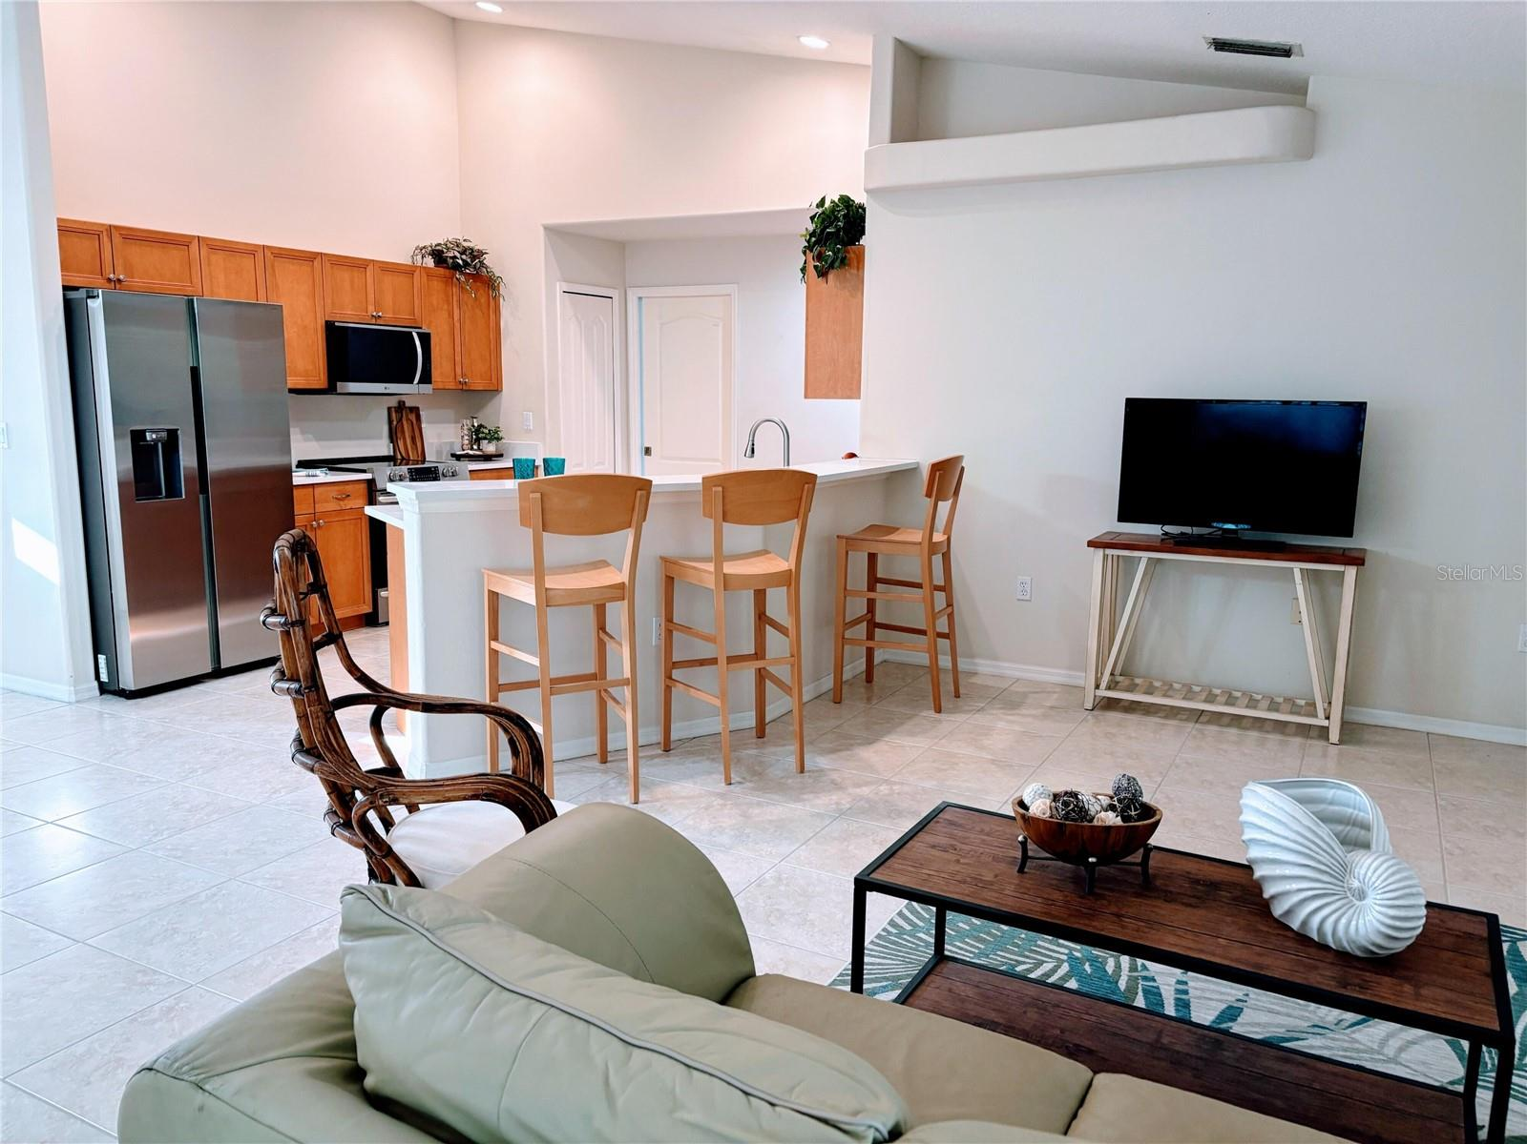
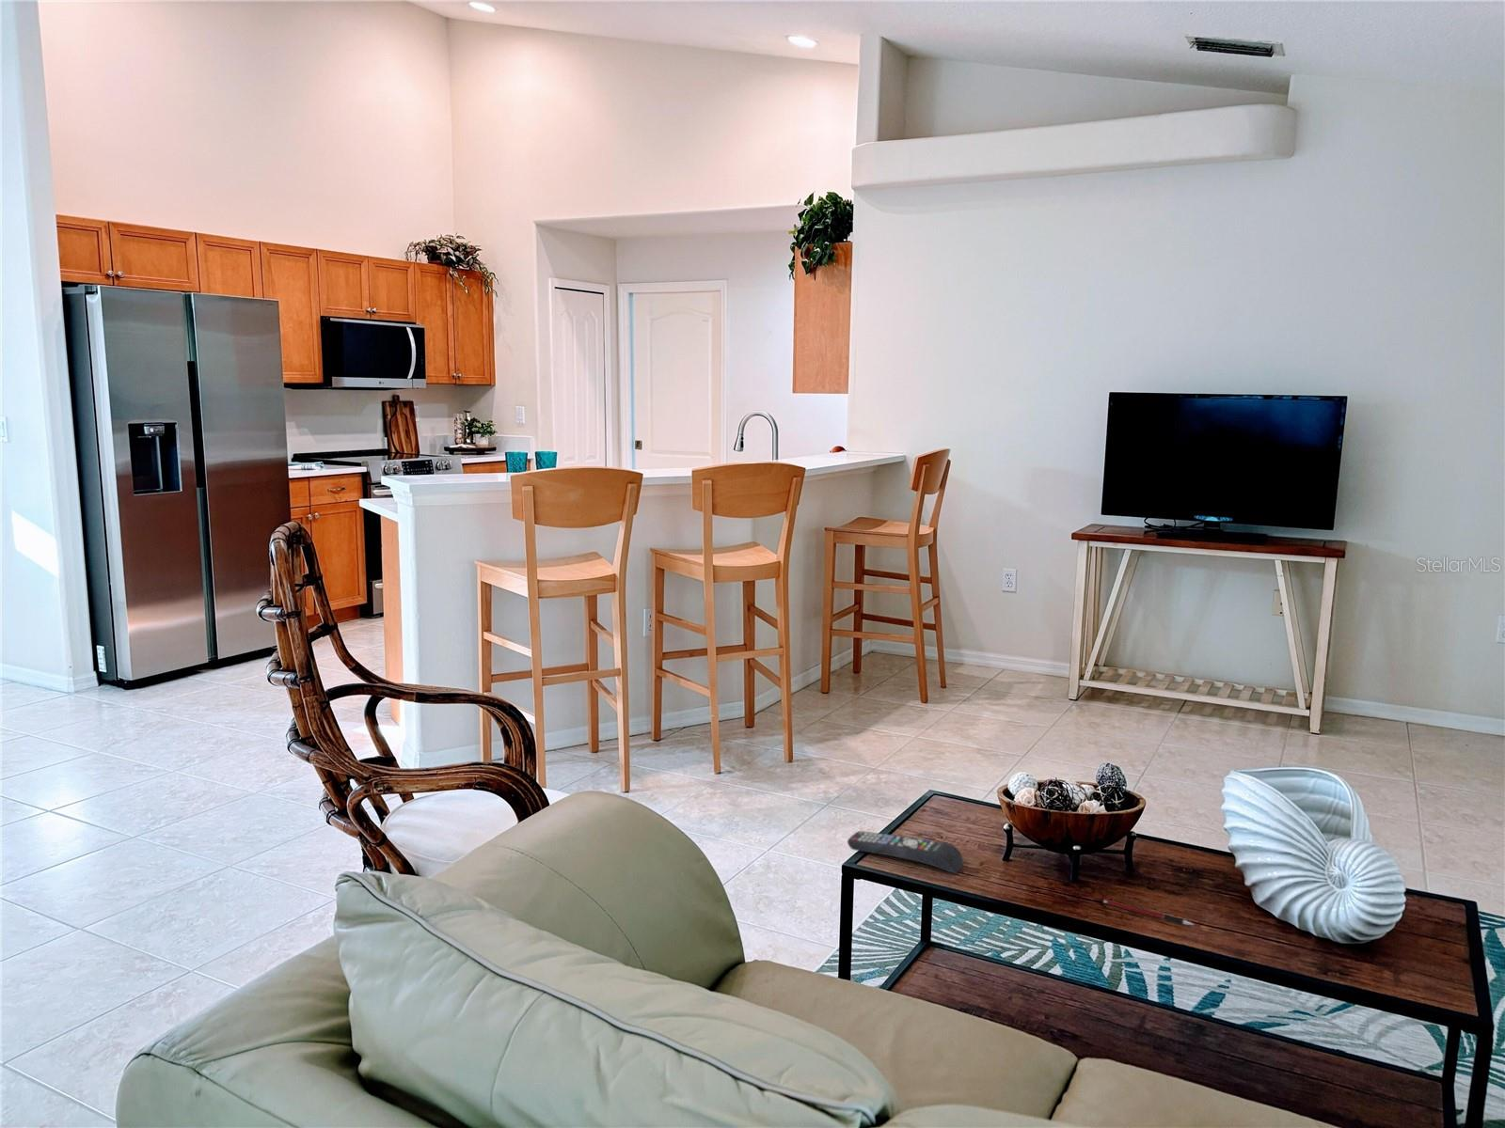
+ remote control (904, 848)
+ pen (1147, 912)
